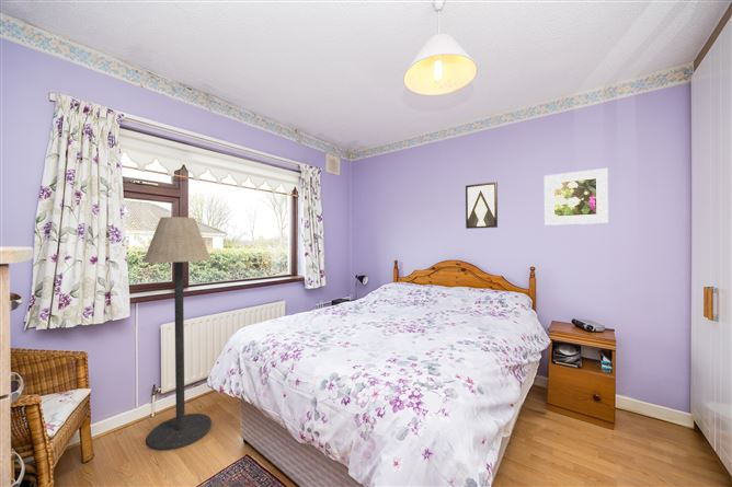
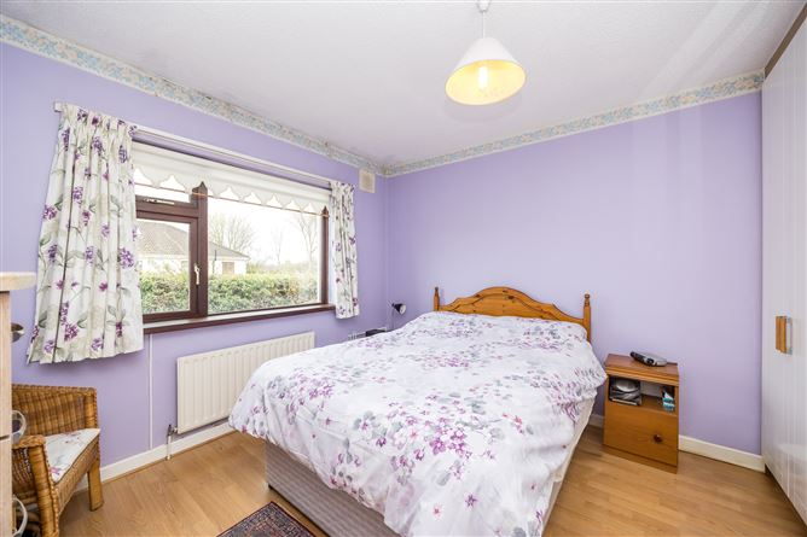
- wall art (481, 206)
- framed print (574, 198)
- floor lamp (179, 325)
